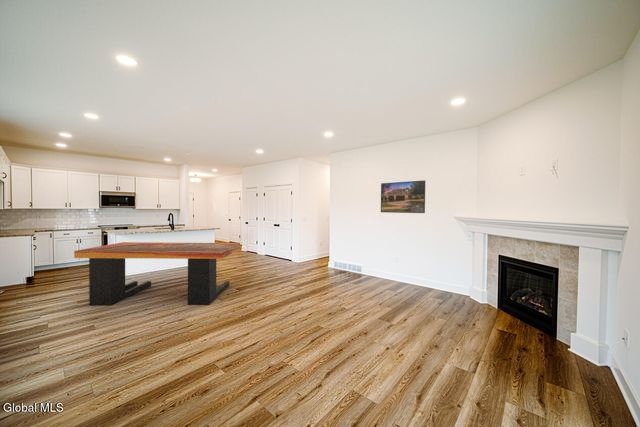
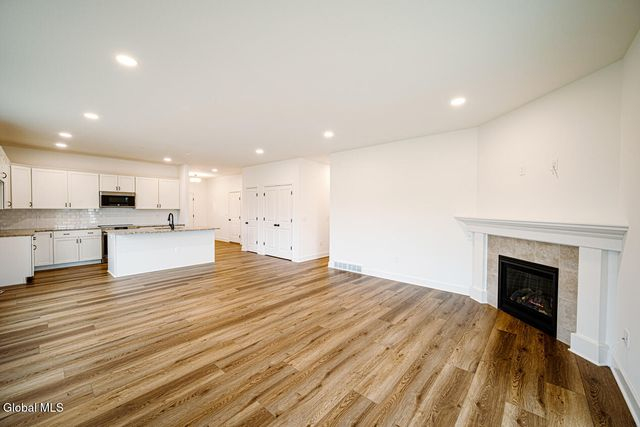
- dining table (167, 258)
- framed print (401, 197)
